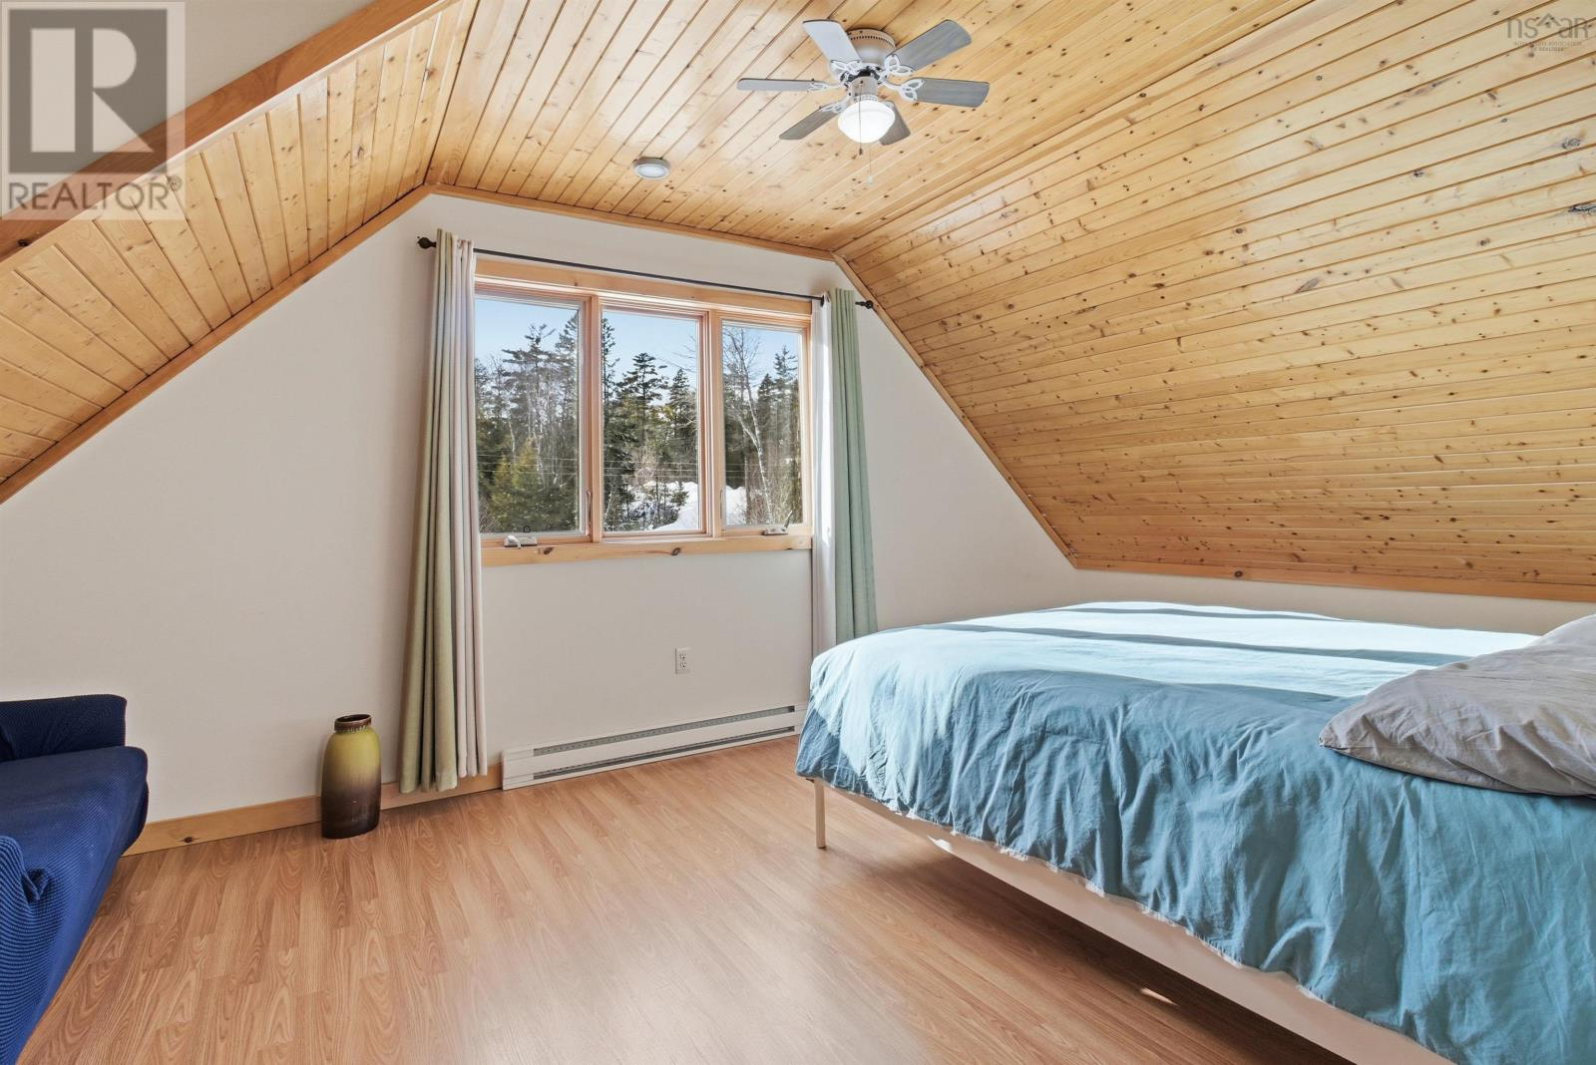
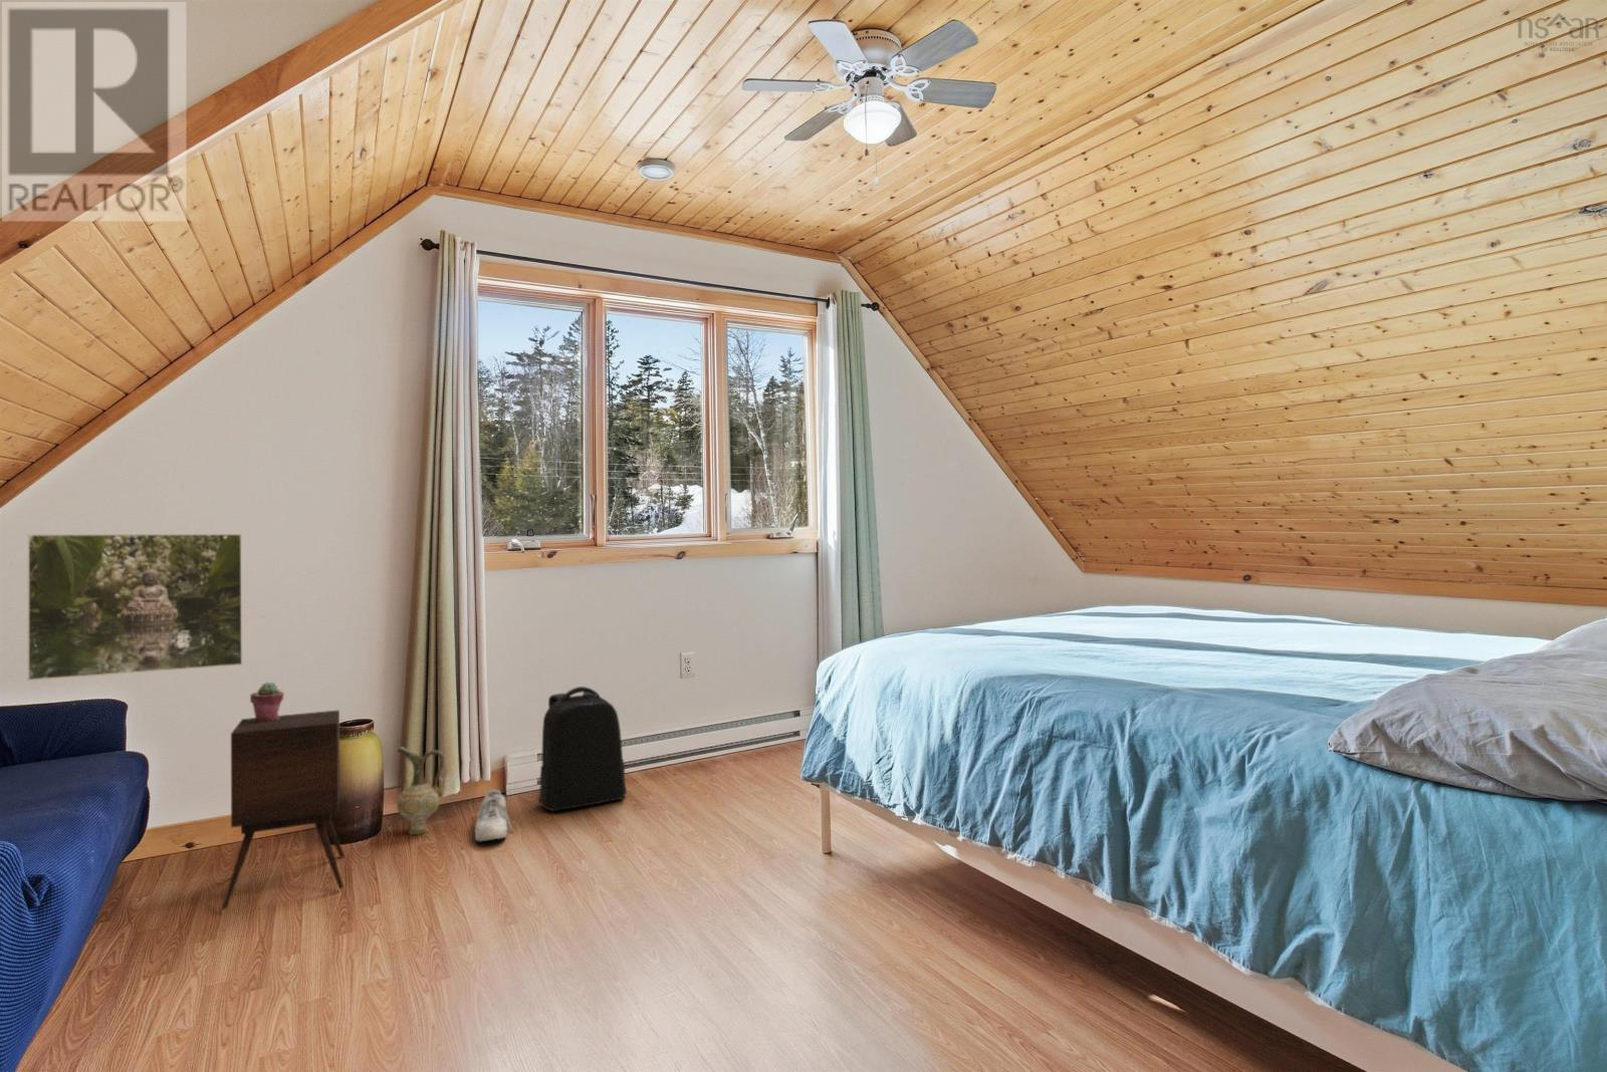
+ side table (286, 800)
+ potted succulent (267, 700)
+ ceramic jug (421, 788)
+ shoe (494, 814)
+ backpack (579, 742)
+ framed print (141, 602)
